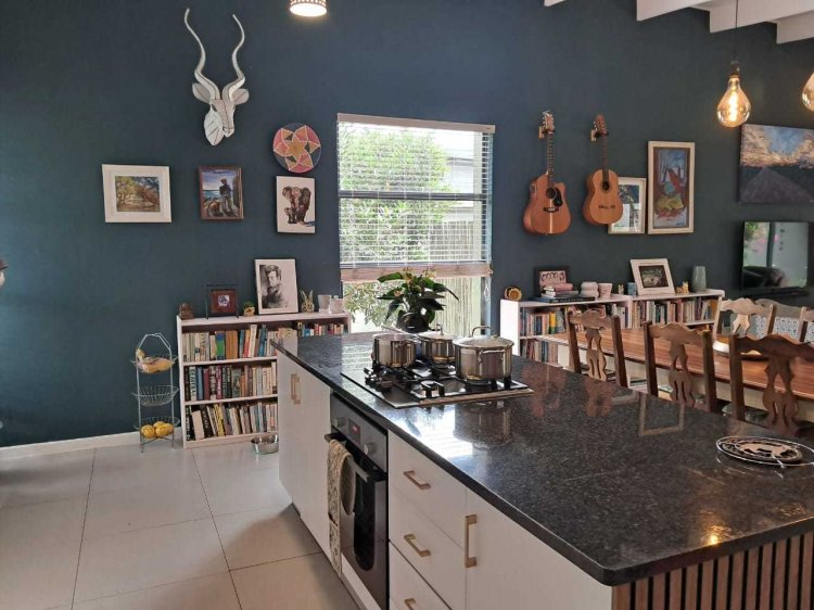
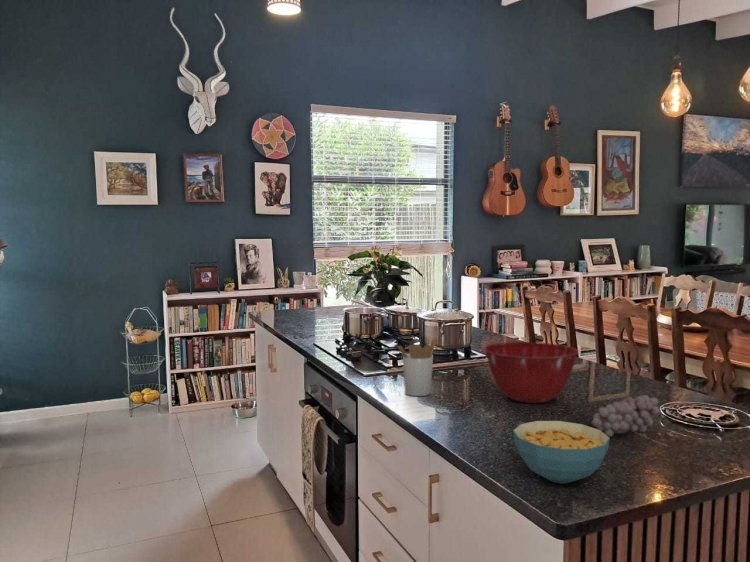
+ cereal bowl (560, 456)
+ fruit (623, 414)
+ utensil holder (418, 366)
+ mixing bowl (529, 372)
